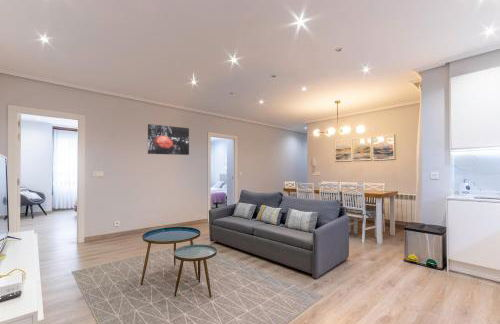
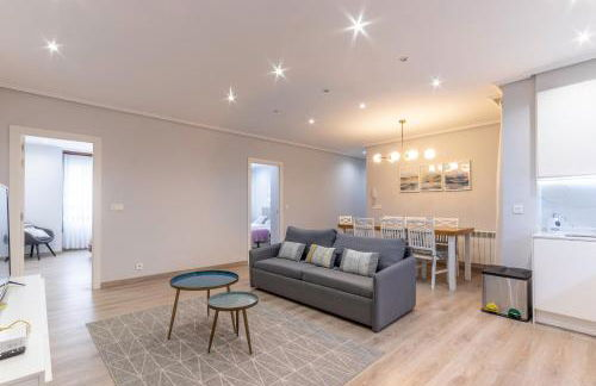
- wall art (169, 140)
